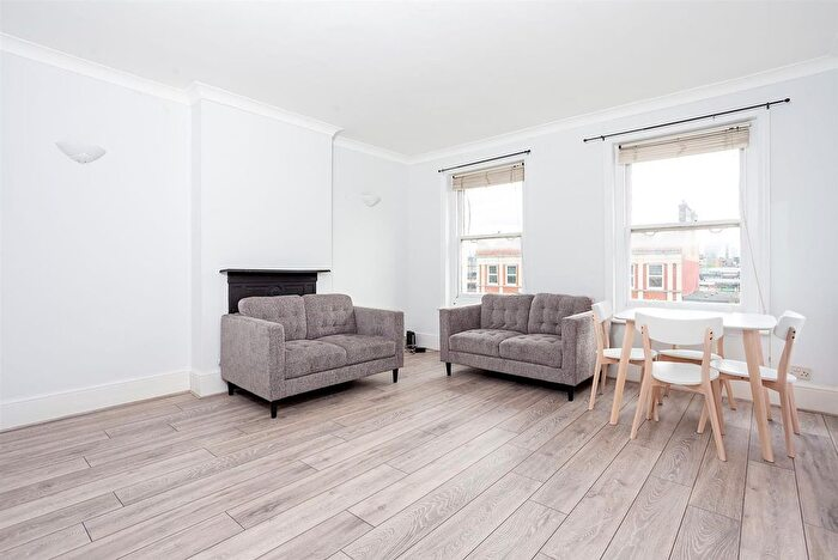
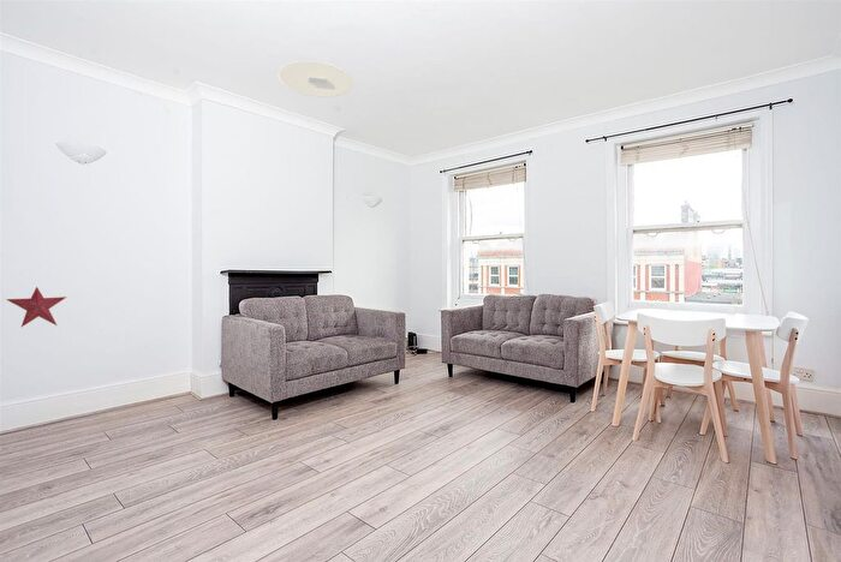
+ ceiling light (316, 77)
+ decorative star (37, 306)
